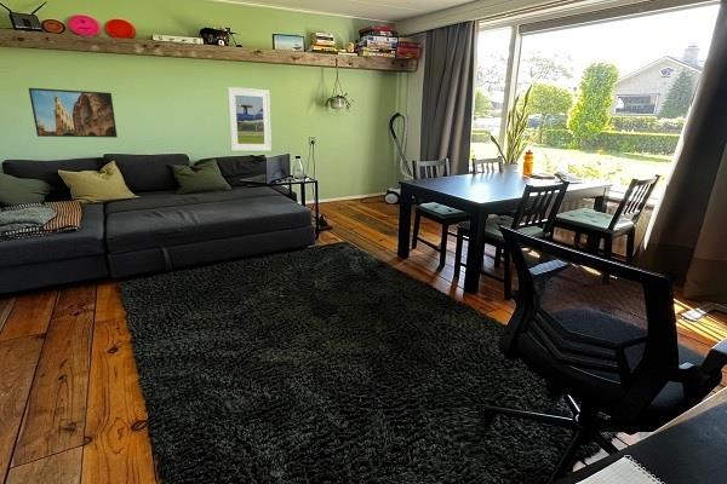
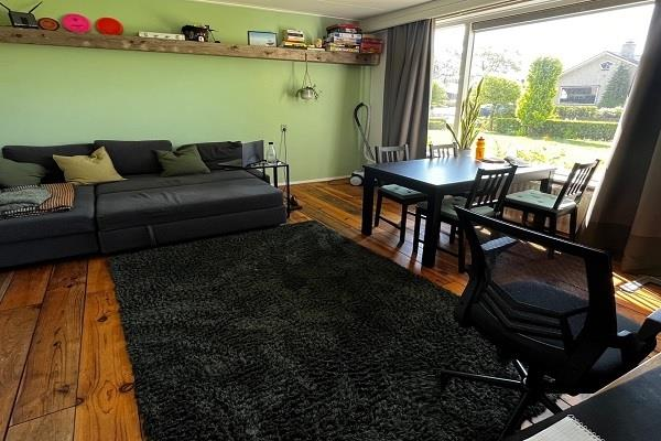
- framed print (250, 120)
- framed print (75, 114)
